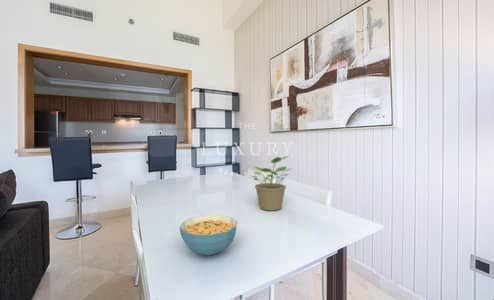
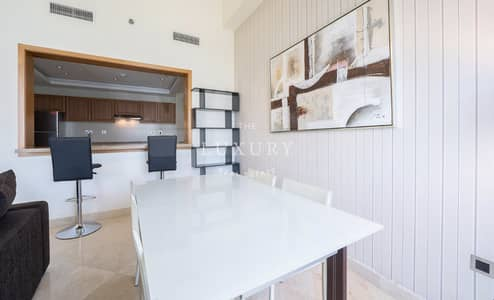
- cereal bowl (209, 237)
- potted plant (268, 180)
